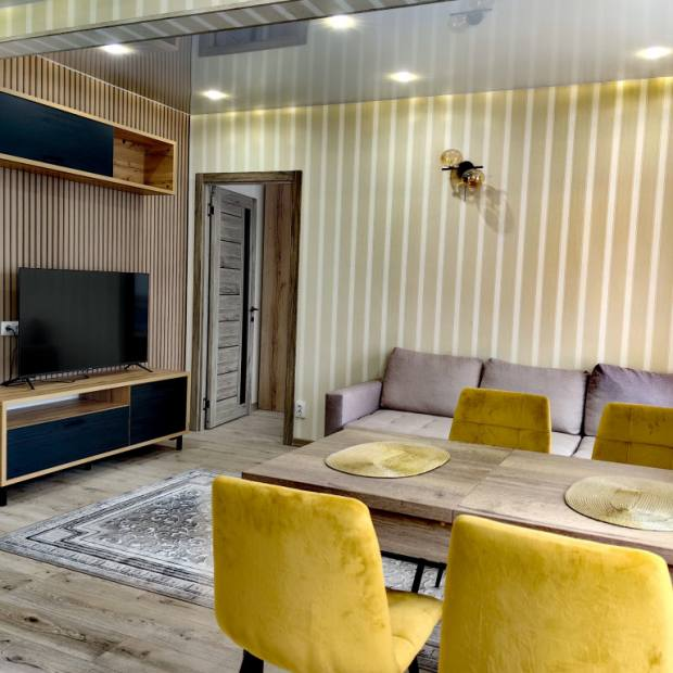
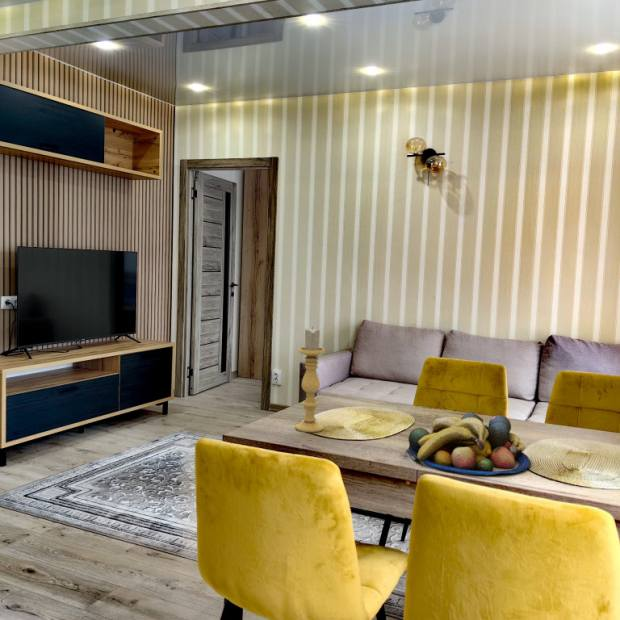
+ candle holder (311, 377)
+ fruit bowl (469, 436)
